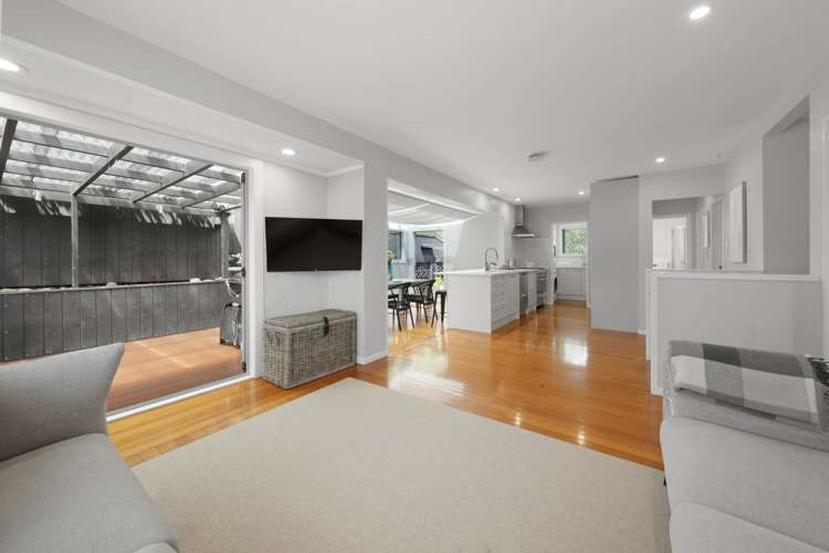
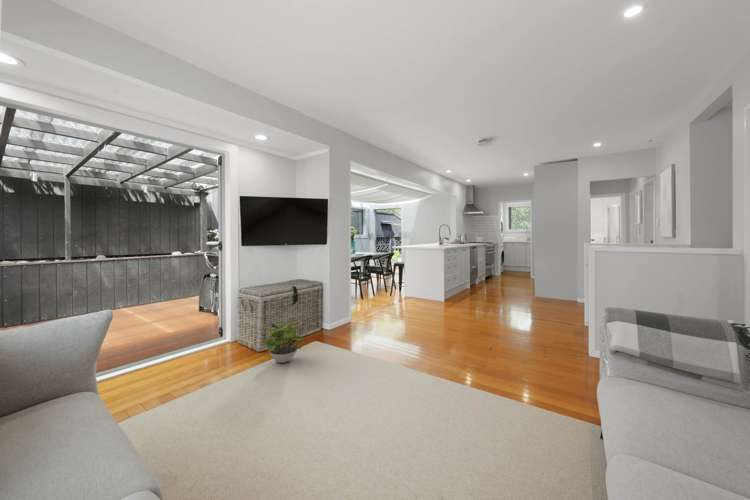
+ potted plant (283, 341)
